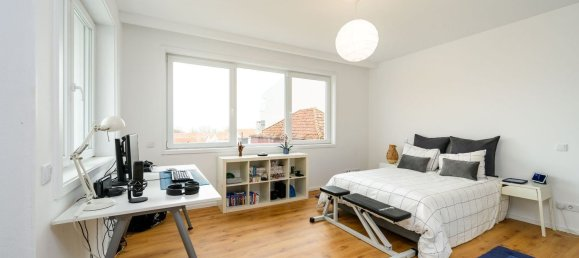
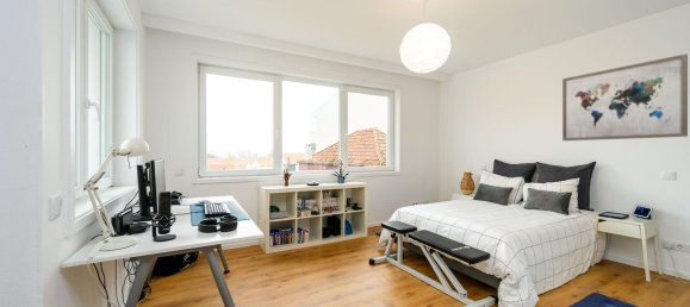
+ wall art (616, 104)
